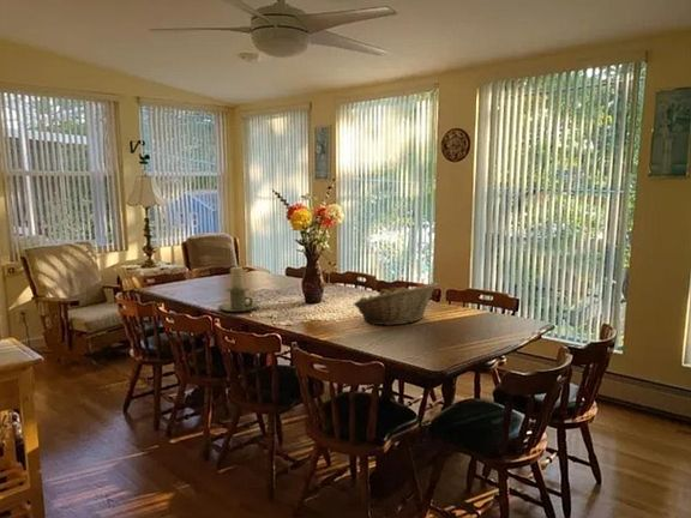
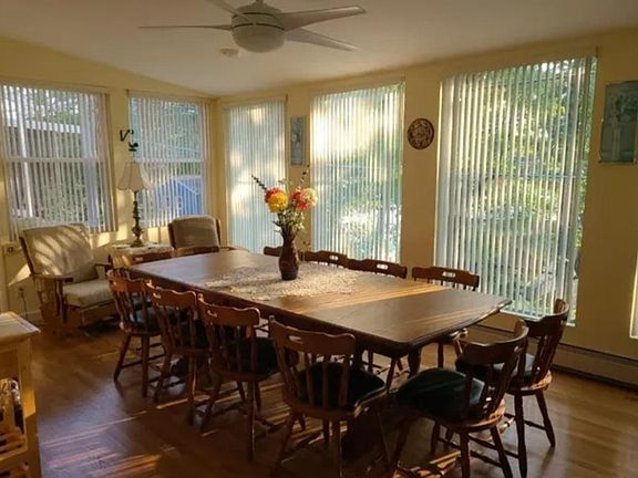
- candle holder (236, 288)
- fruit basket (396, 300)
